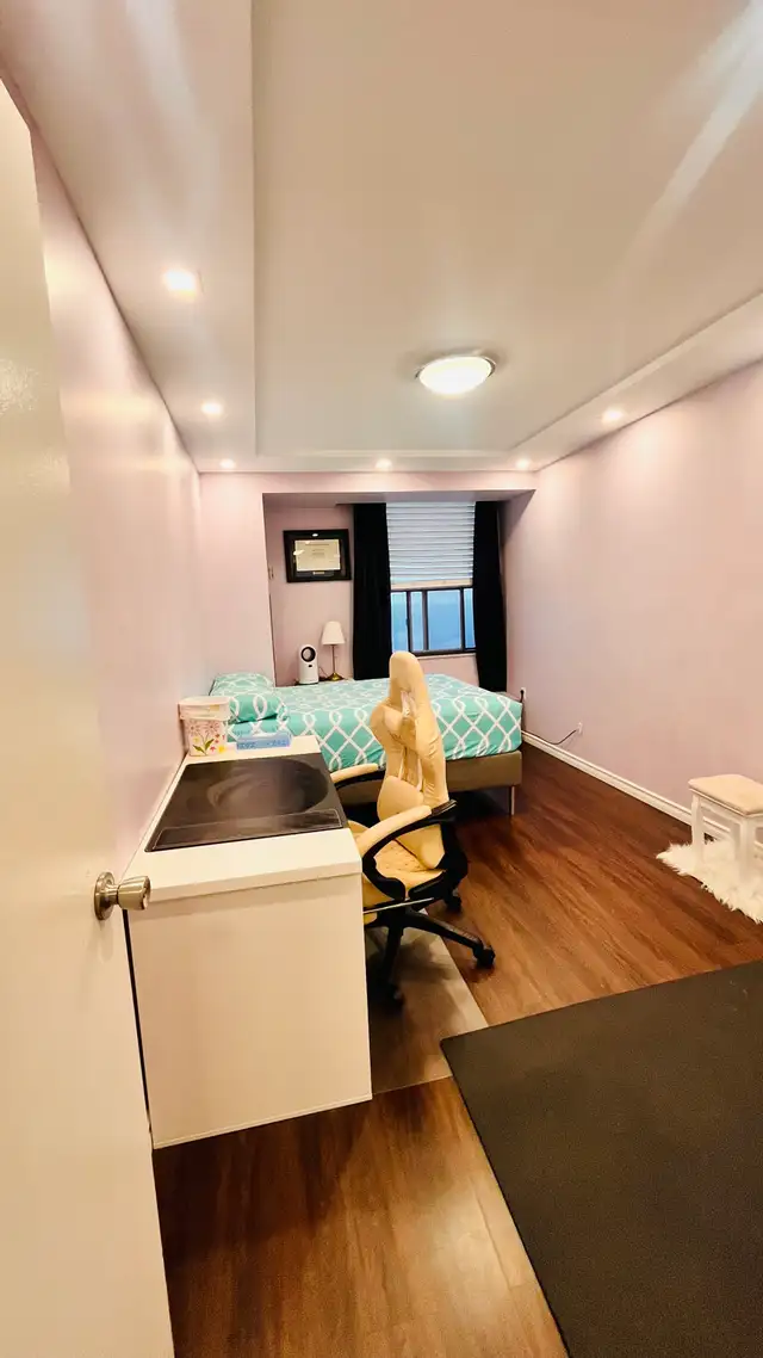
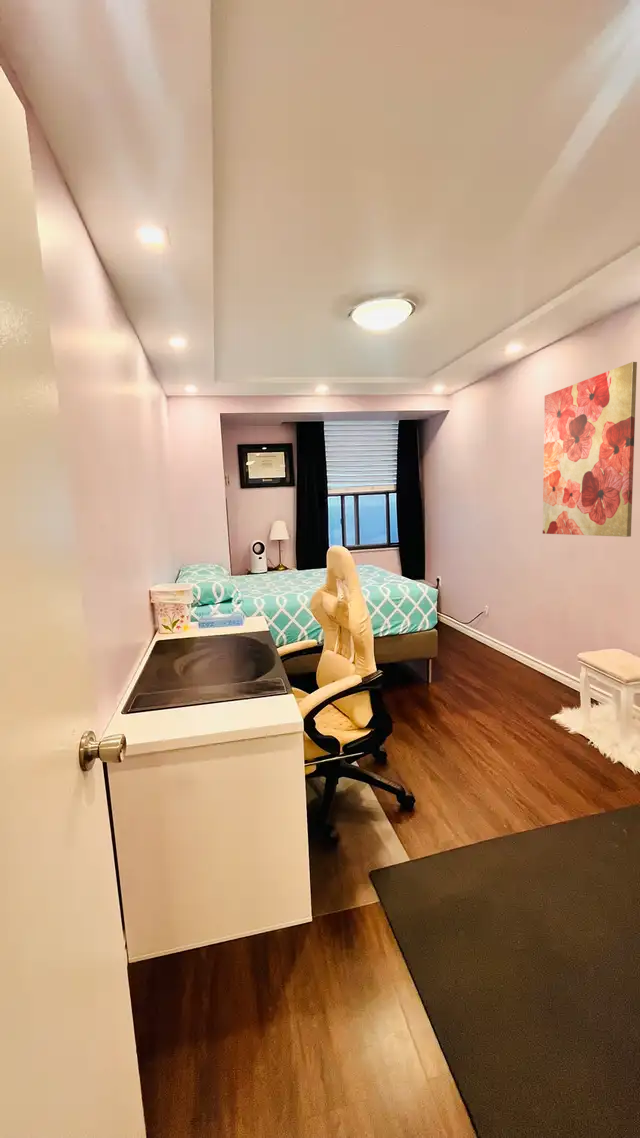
+ wall art (583, 459)
